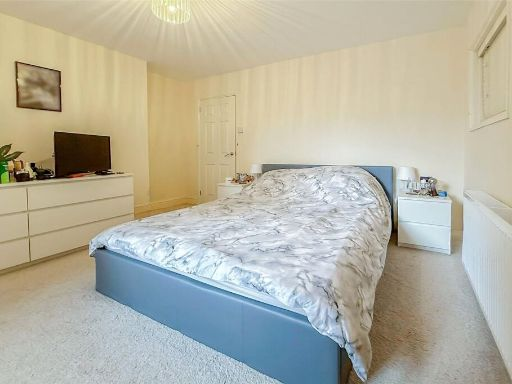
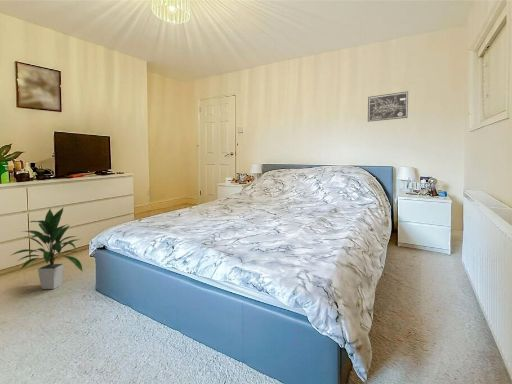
+ wall art (387, 107)
+ indoor plant (51, 248)
